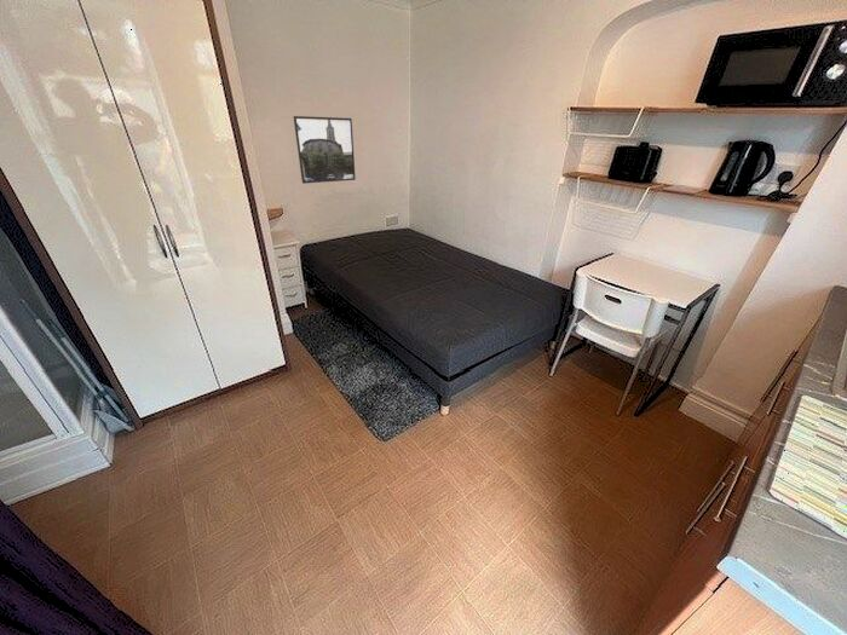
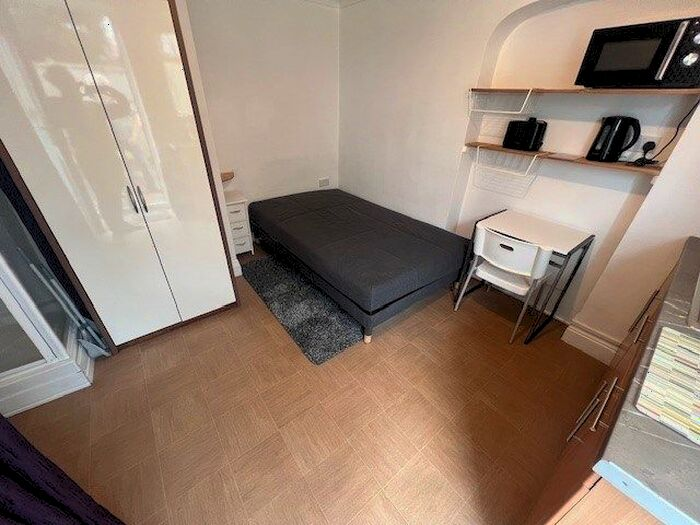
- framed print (327, 150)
